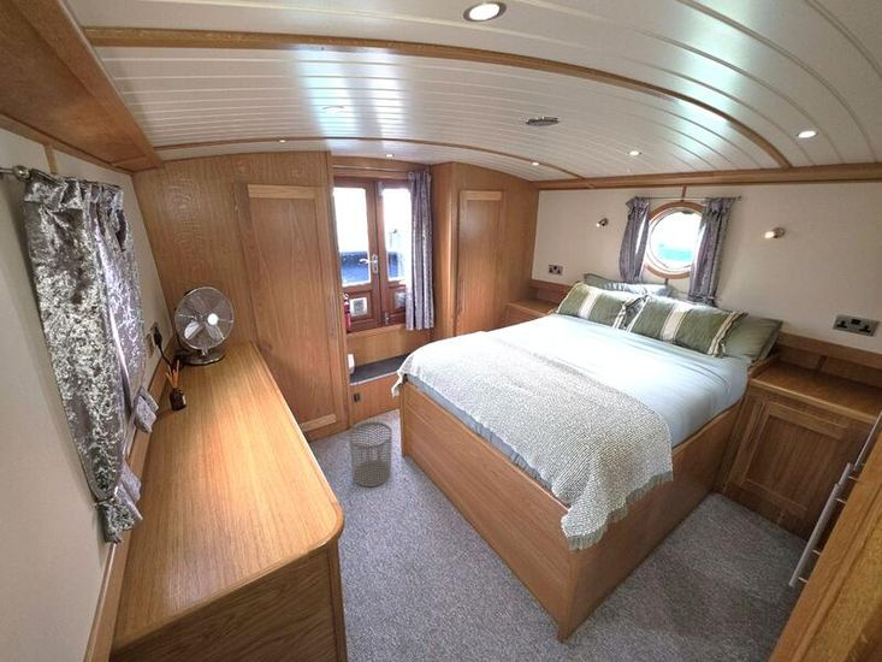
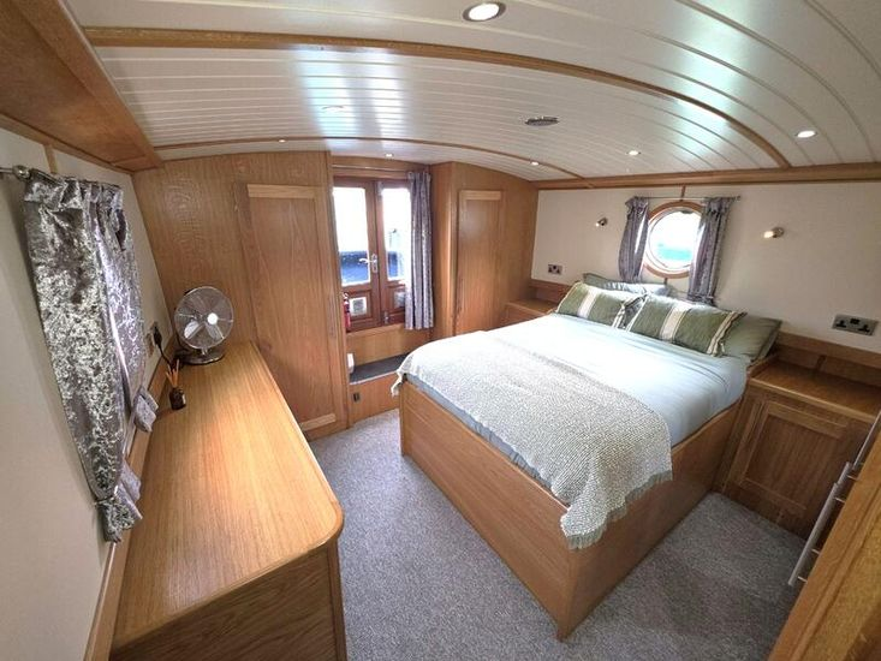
- waste bin (371, 454)
